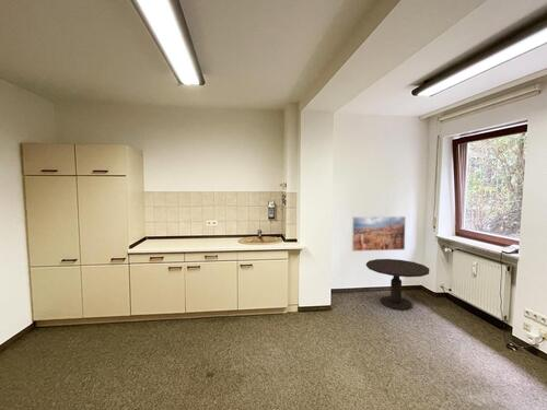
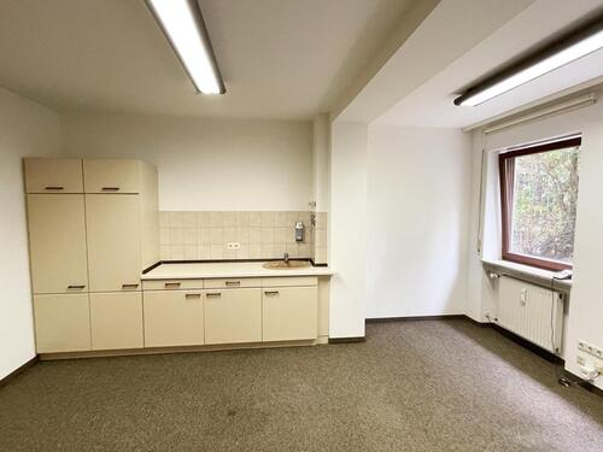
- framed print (379, 233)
- side table (396, 284)
